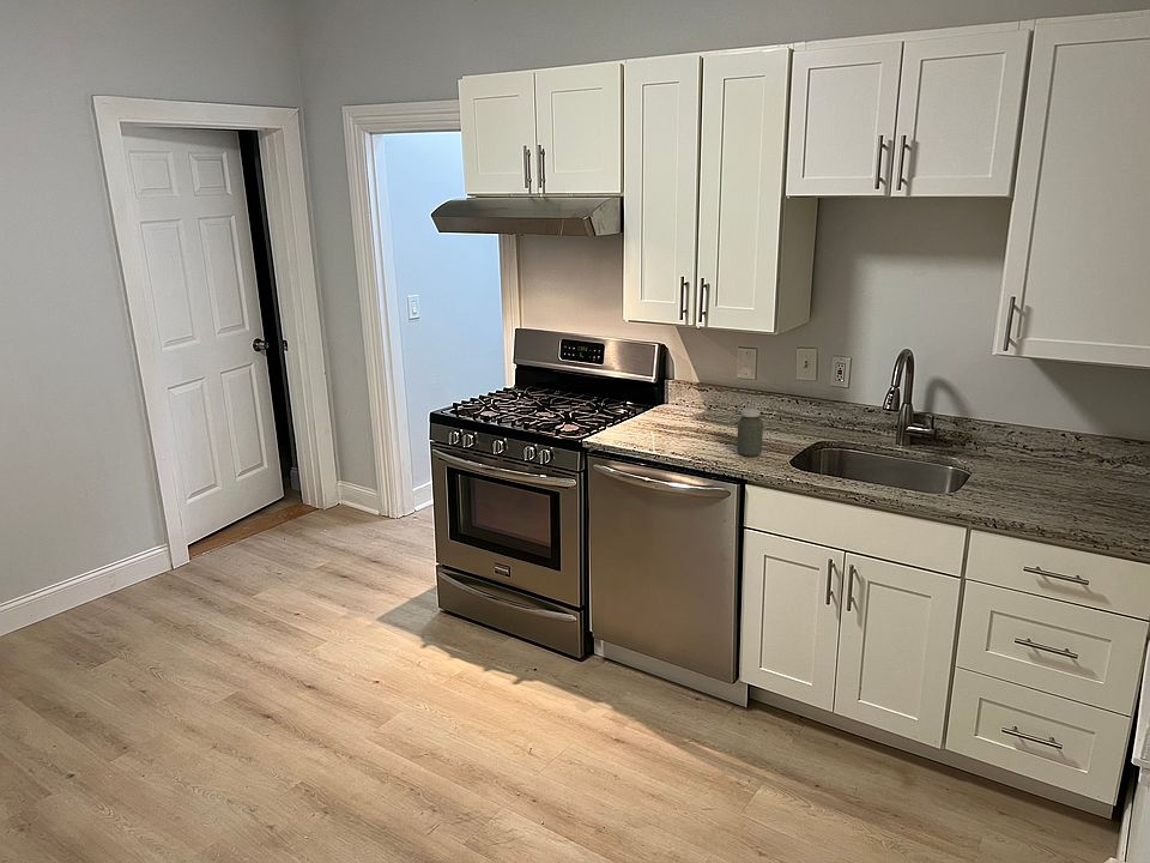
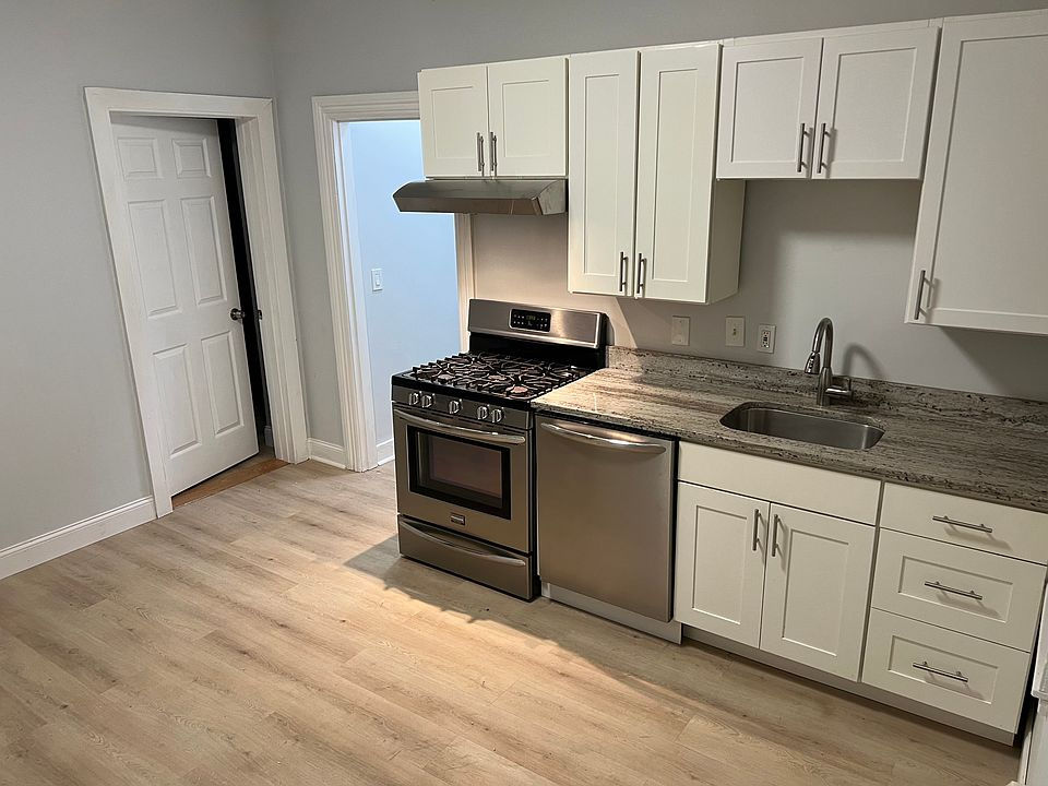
- jar (750, 432)
